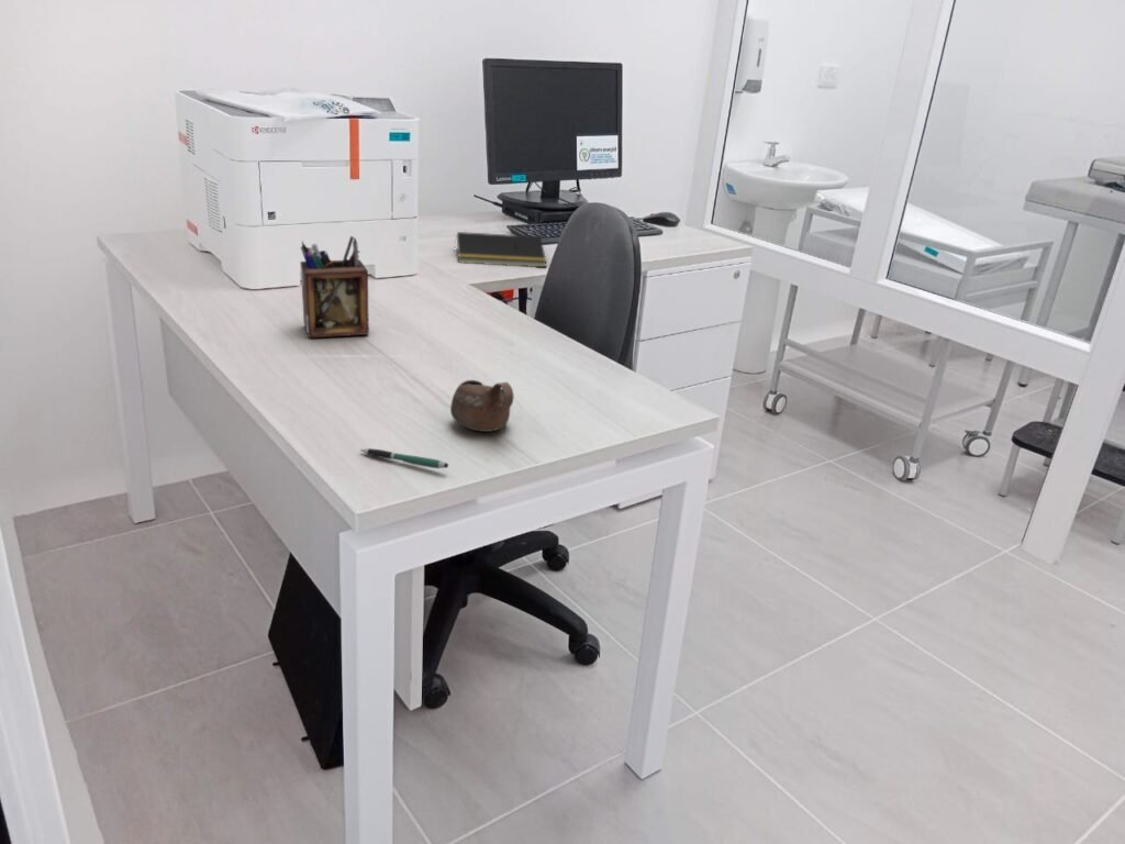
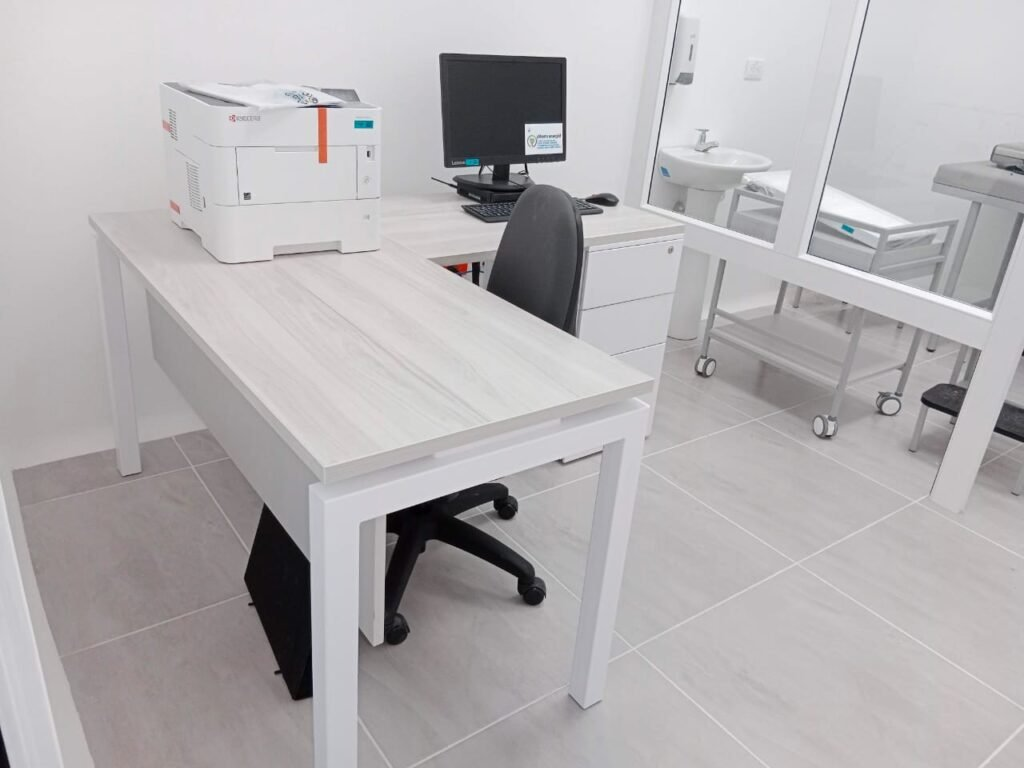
- desk organizer (334, 286)
- cup (481, 401)
- pen (403, 457)
- notepad (501, 248)
